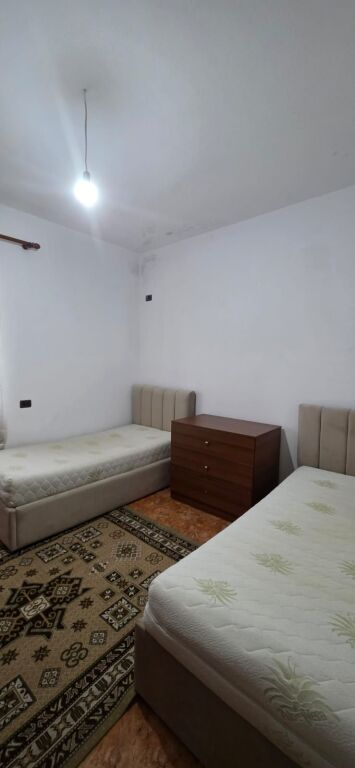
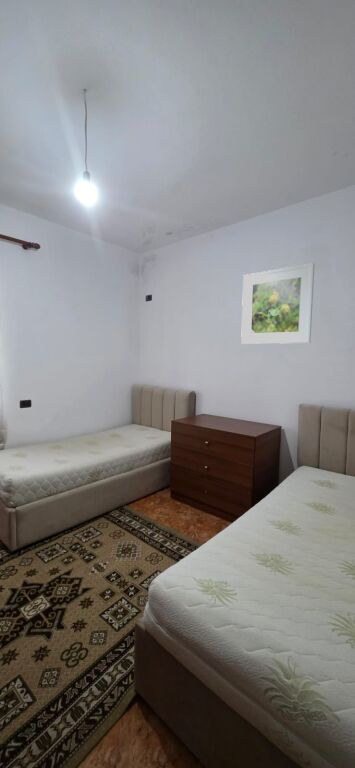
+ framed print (274, 307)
